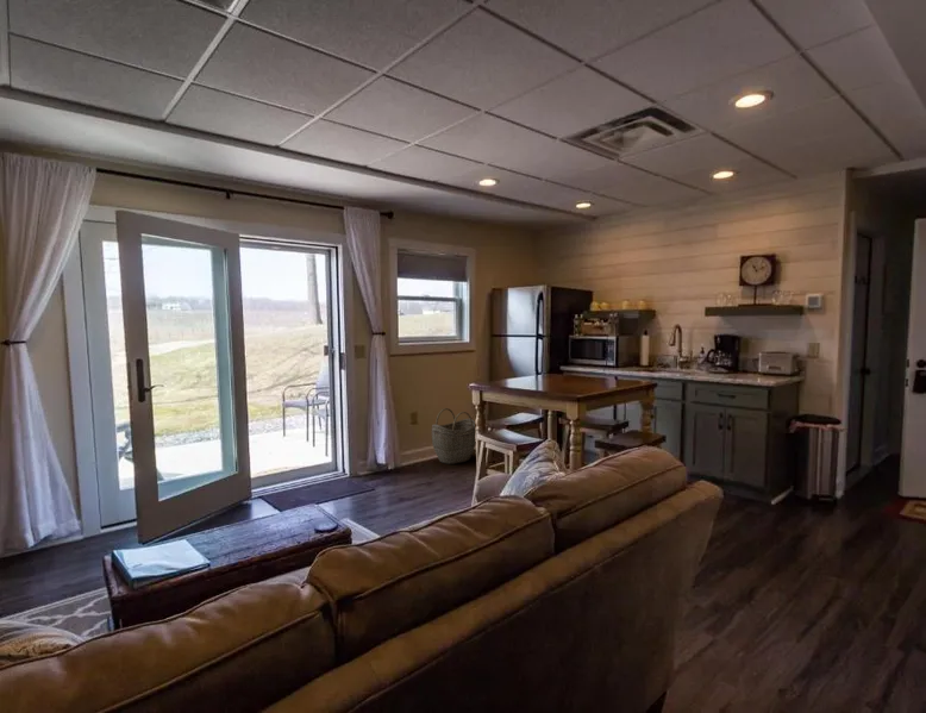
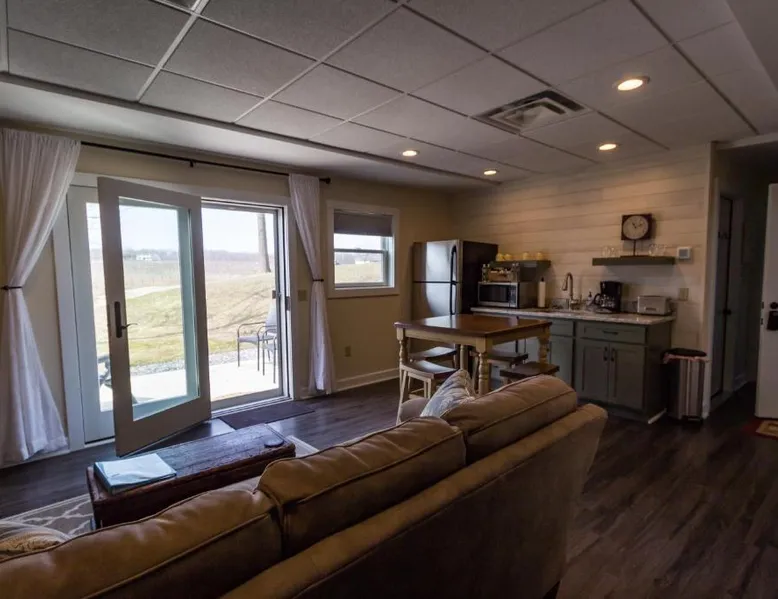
- woven basket (453, 434)
